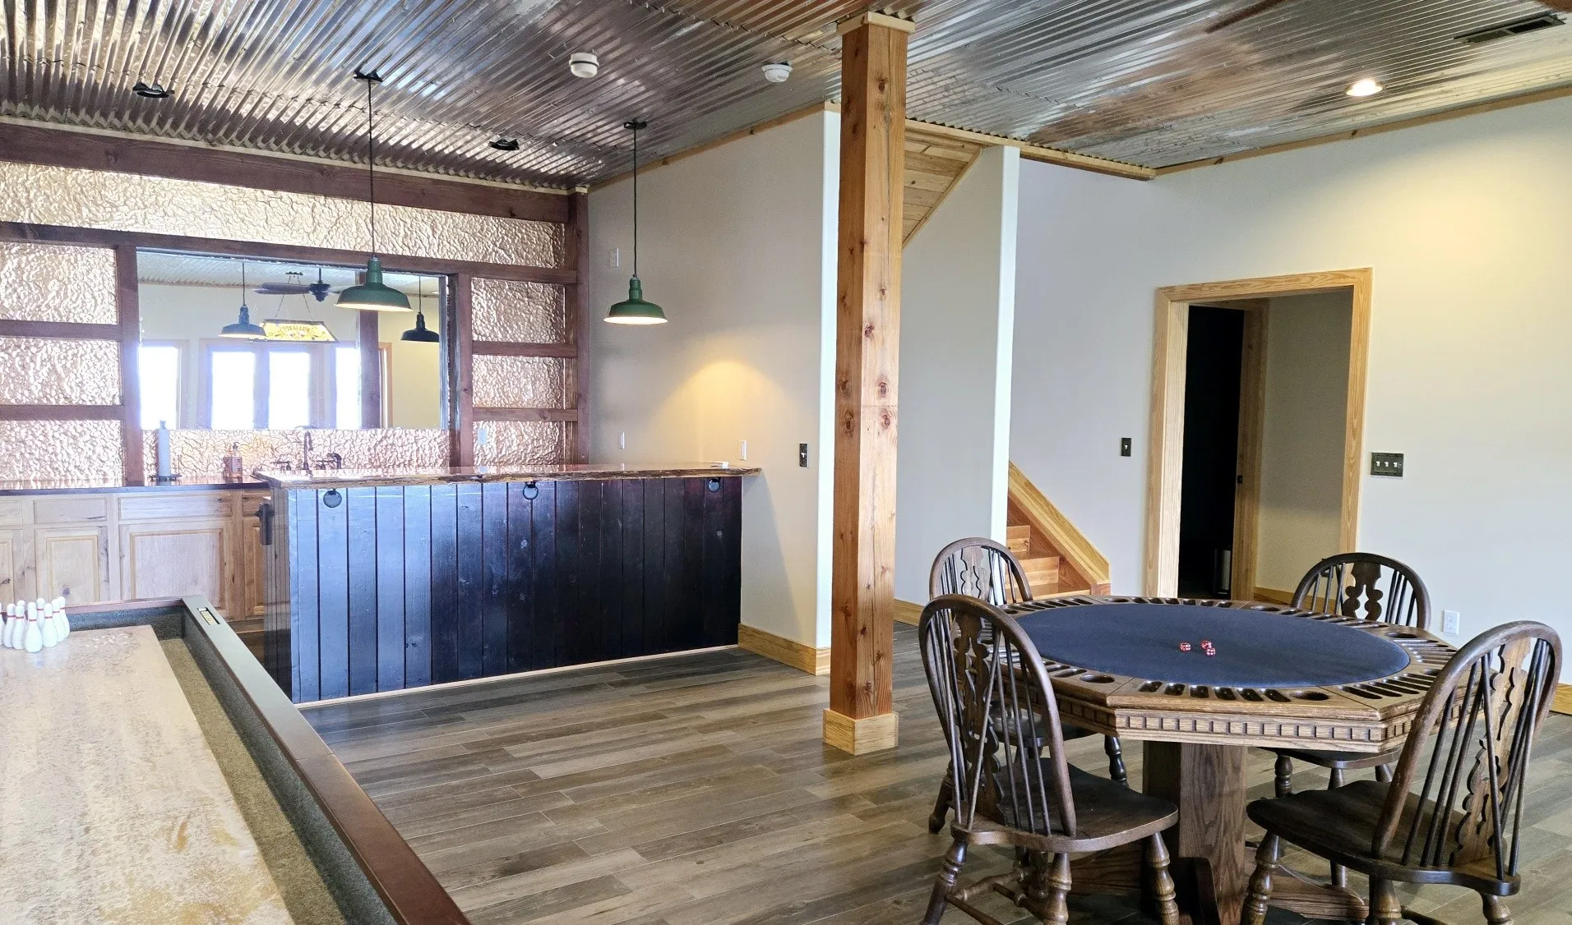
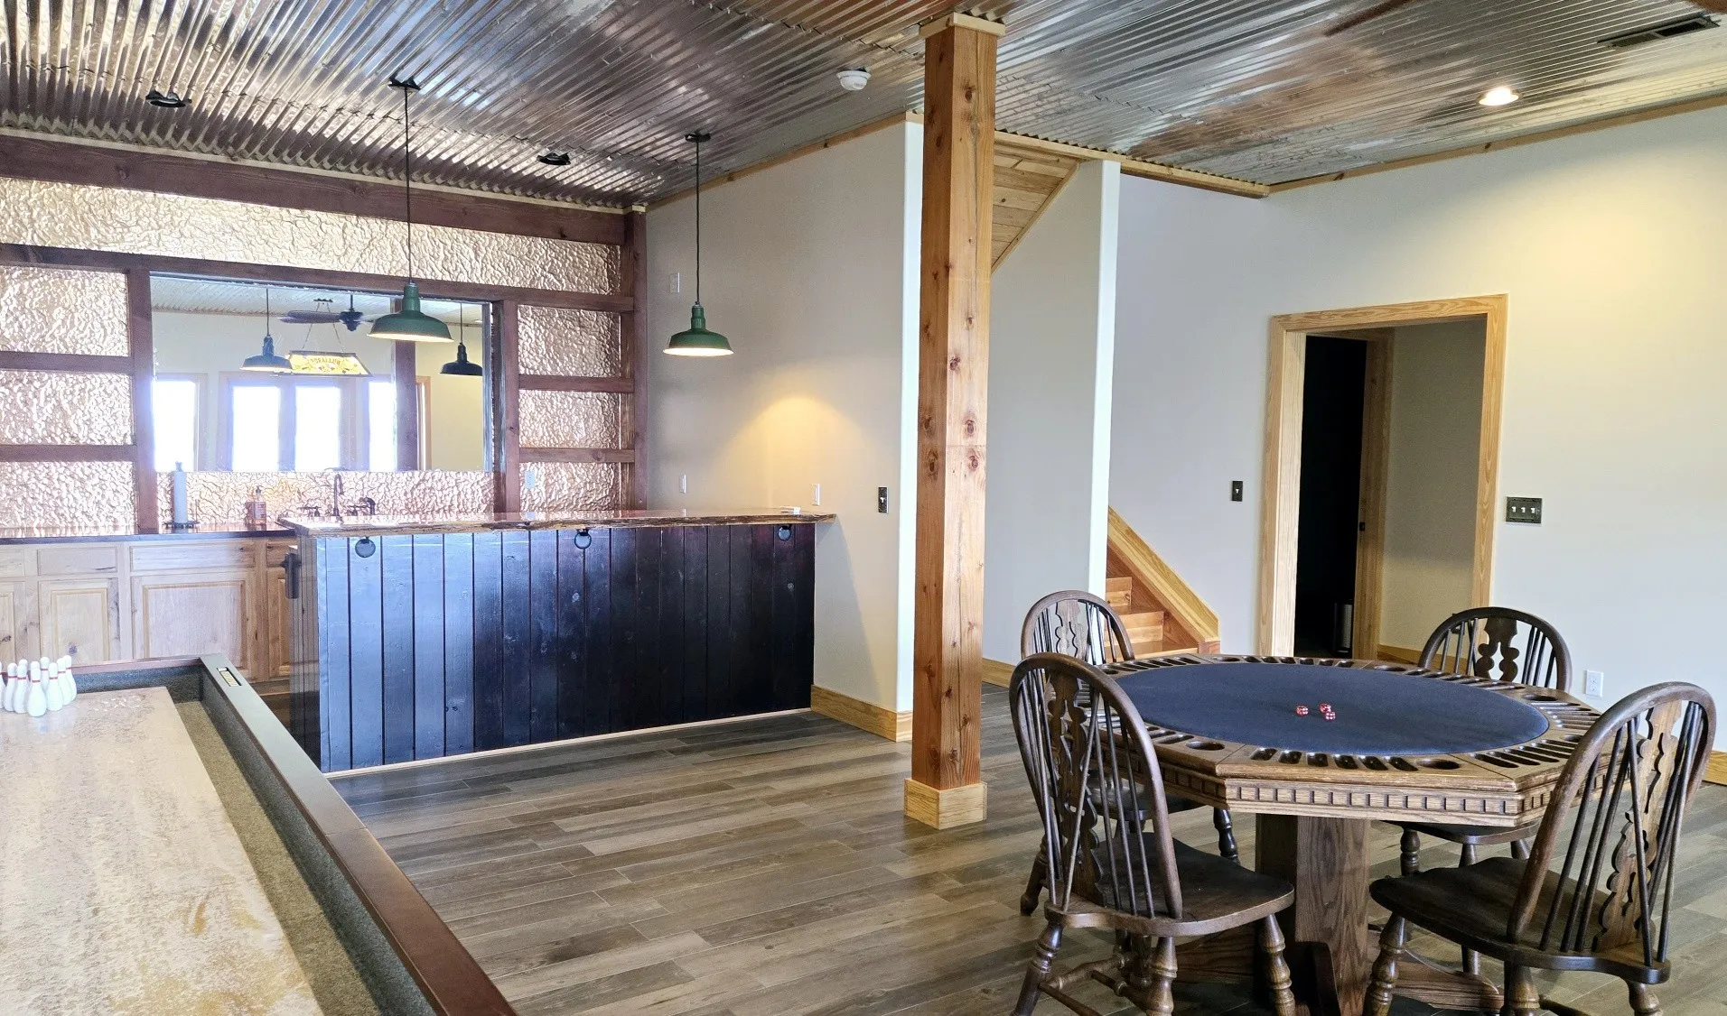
- smoke detector (584, 65)
